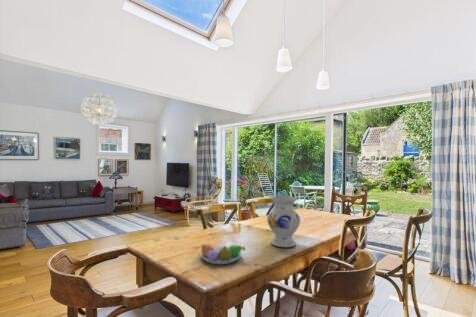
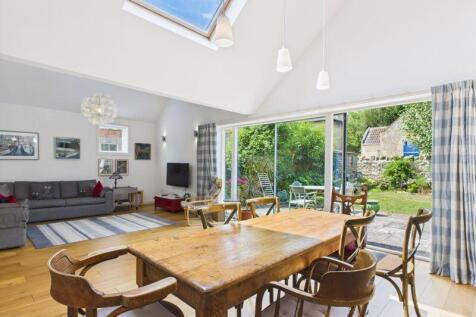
- vase (283, 220)
- fruit bowl (222, 249)
